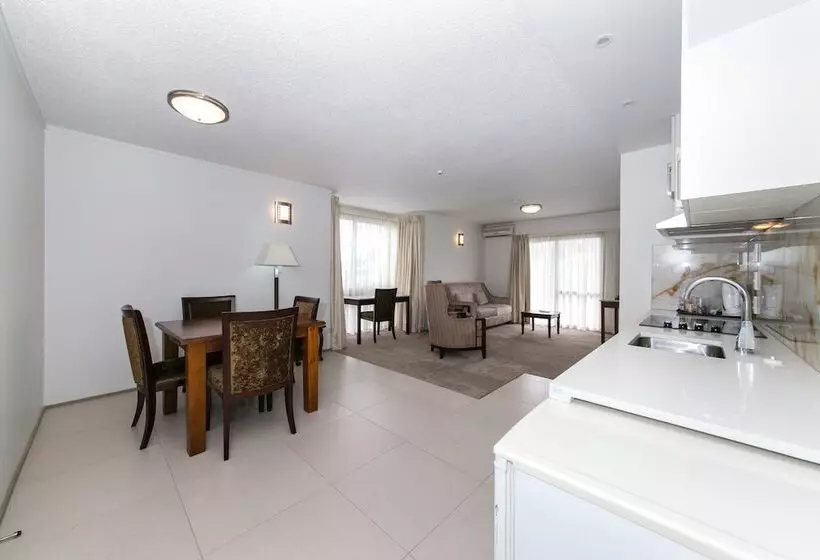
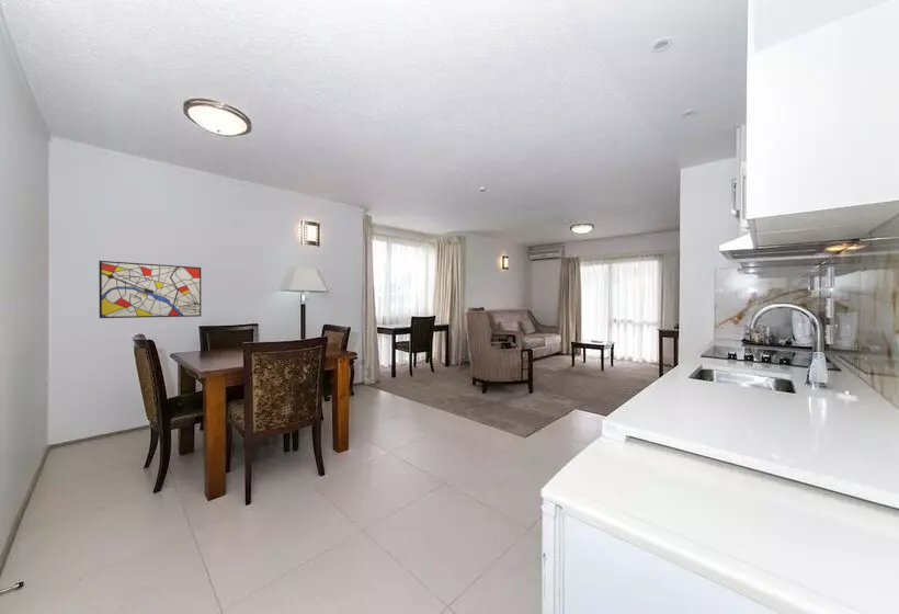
+ wall art (153, 291)
